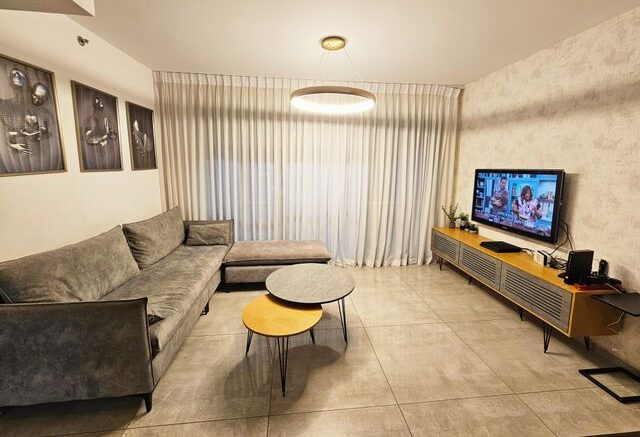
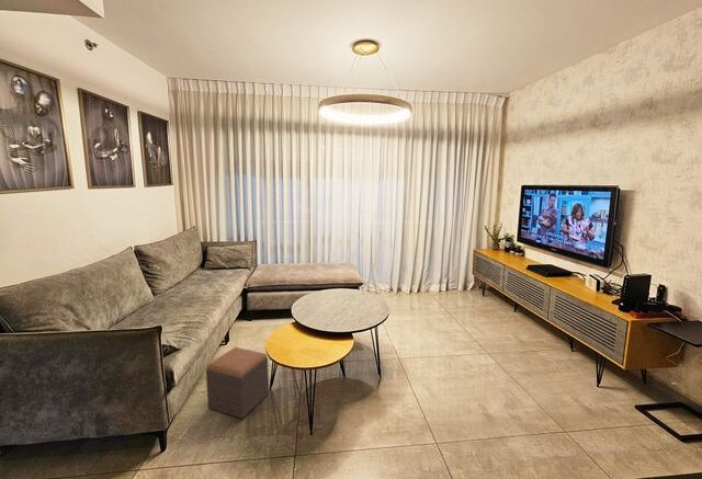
+ footstool (238, 378)
